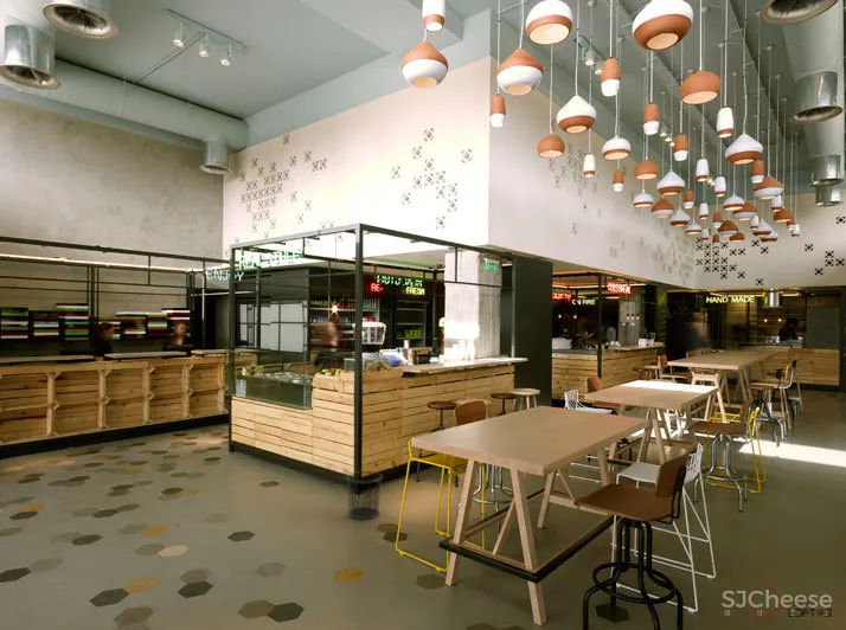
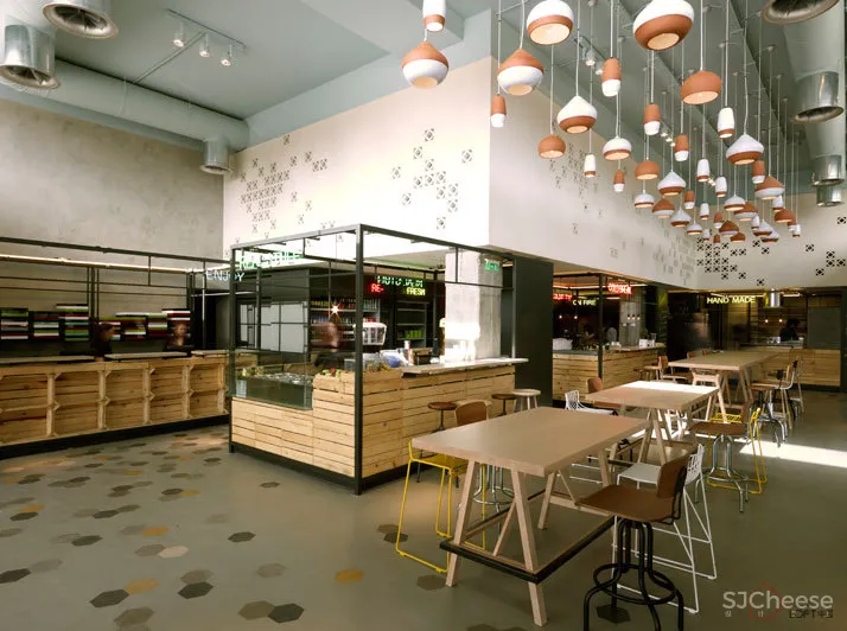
- waste bin (364, 495)
